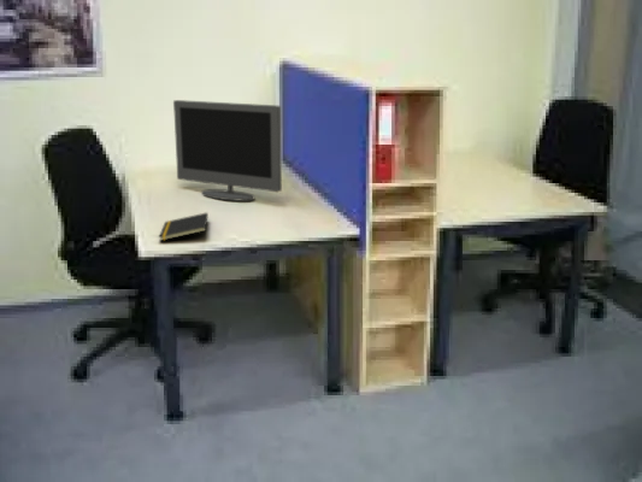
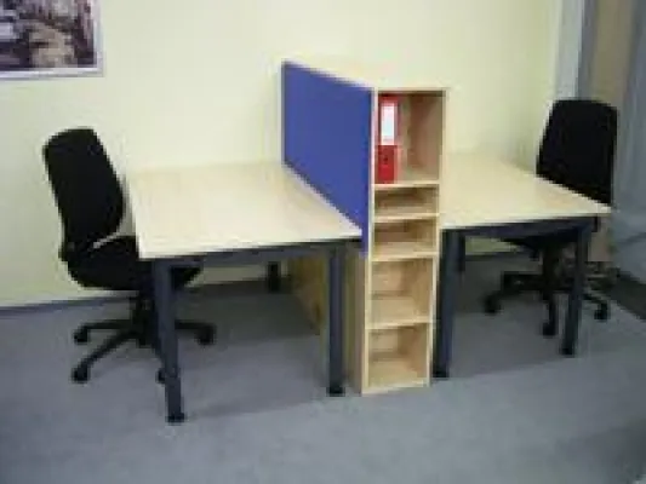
- notepad (184, 225)
- monitor (226, 149)
